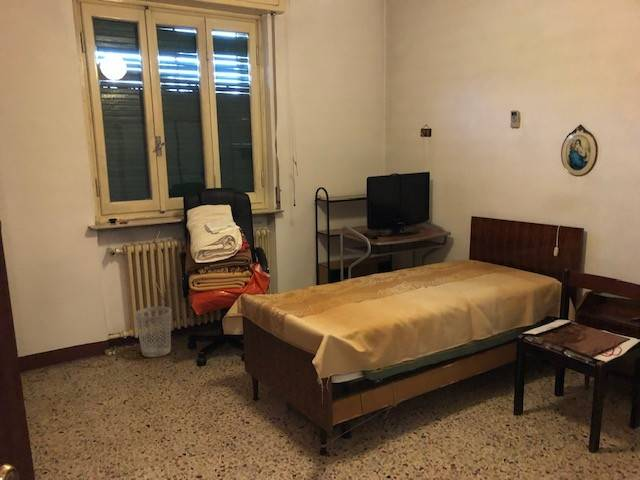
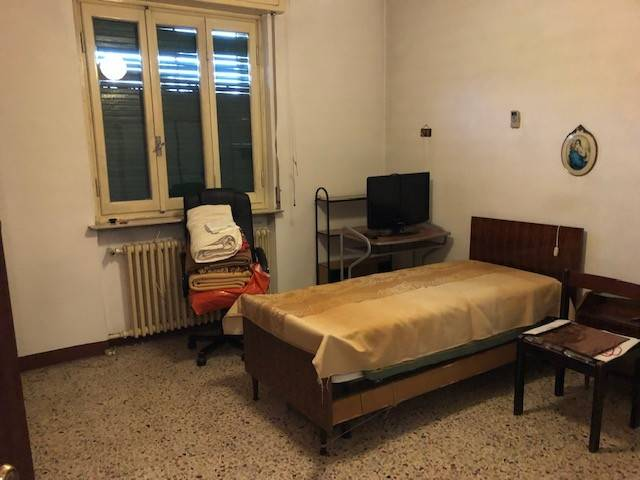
- wastebasket (154, 331)
